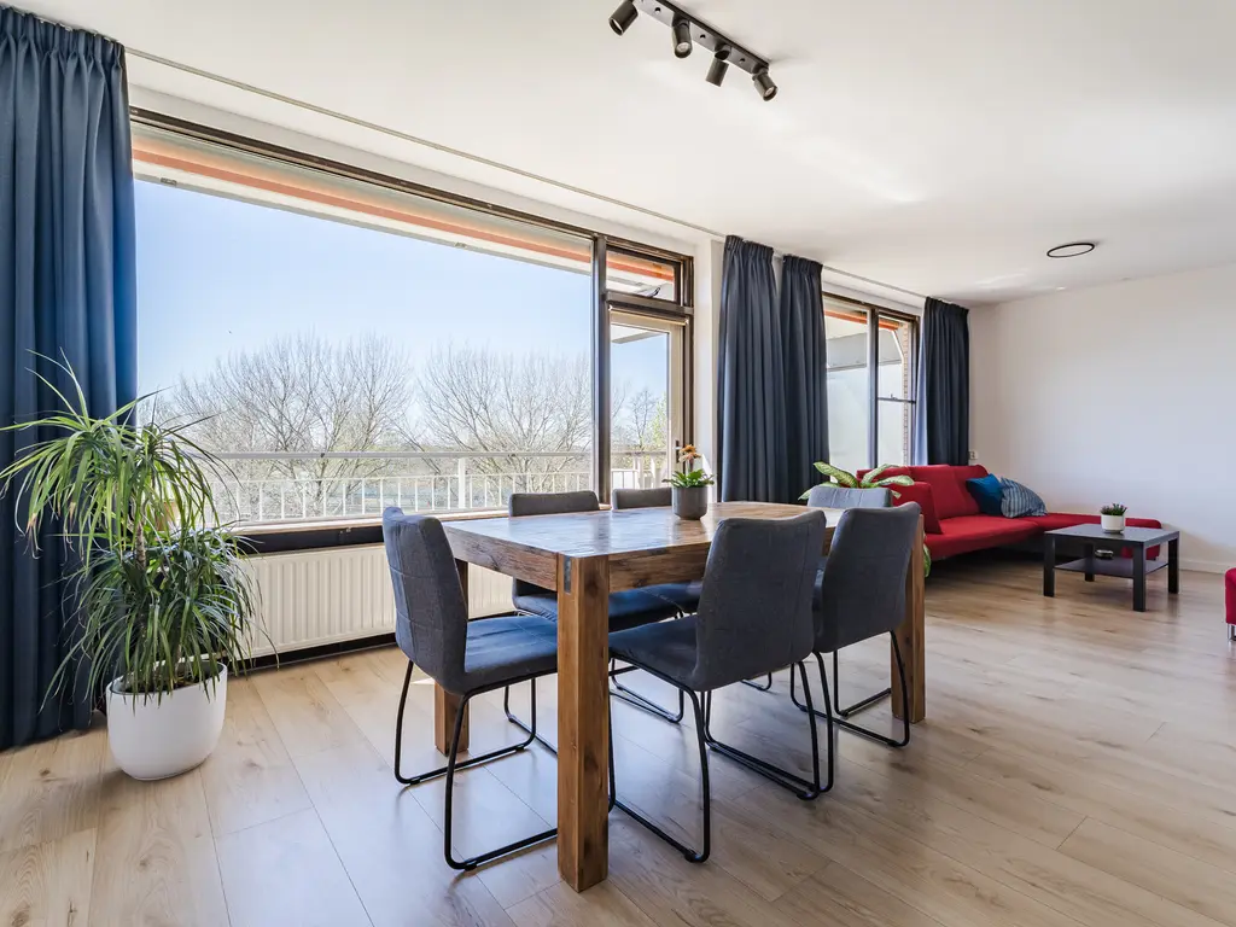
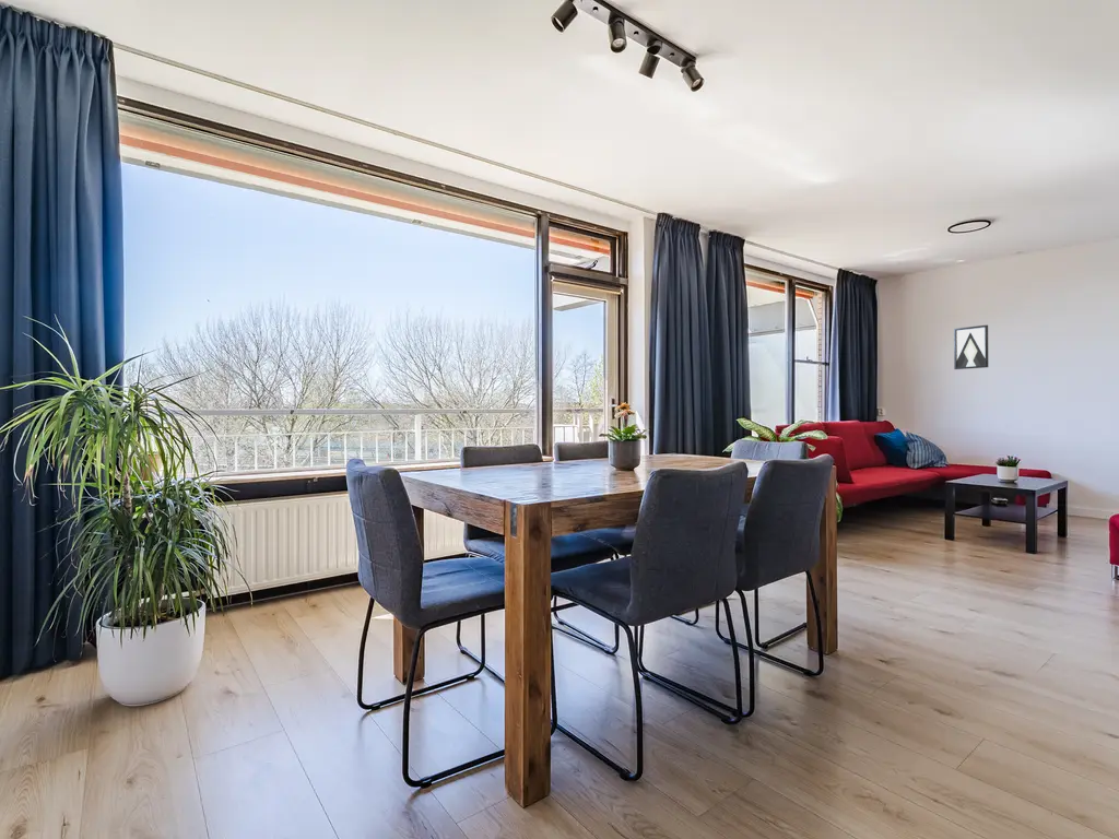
+ wall art (970, 347)
